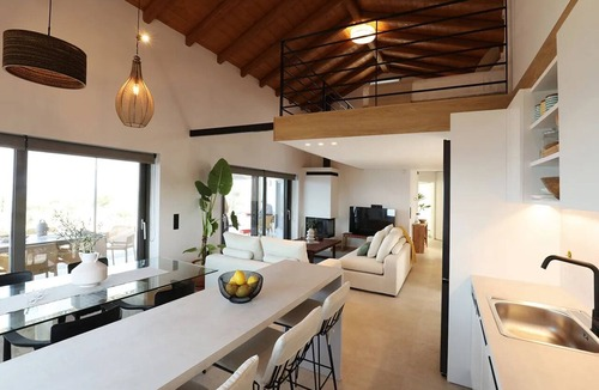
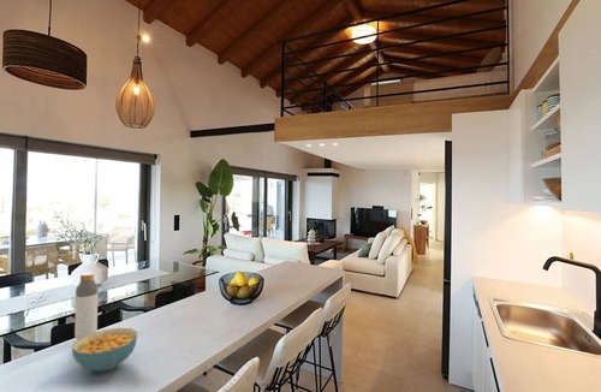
+ bottle (87, 305)
+ cereal bowl (106, 352)
